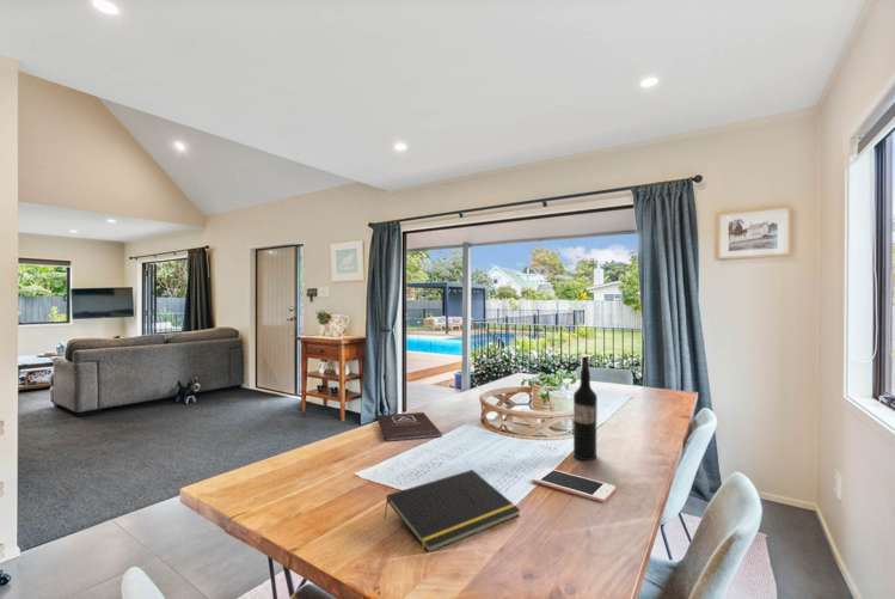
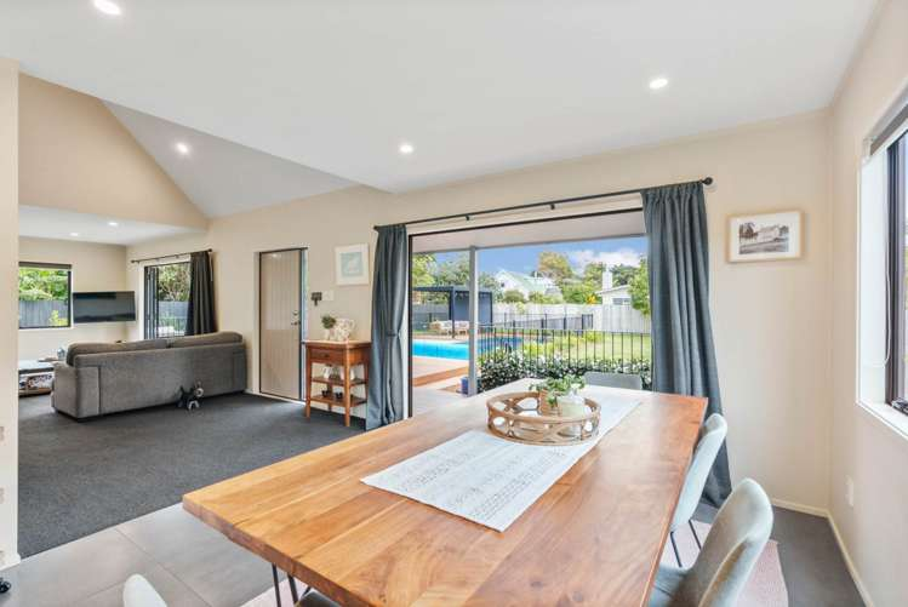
- cell phone (572, 483)
- wine bottle (584, 405)
- book (406, 424)
- notepad (453, 505)
